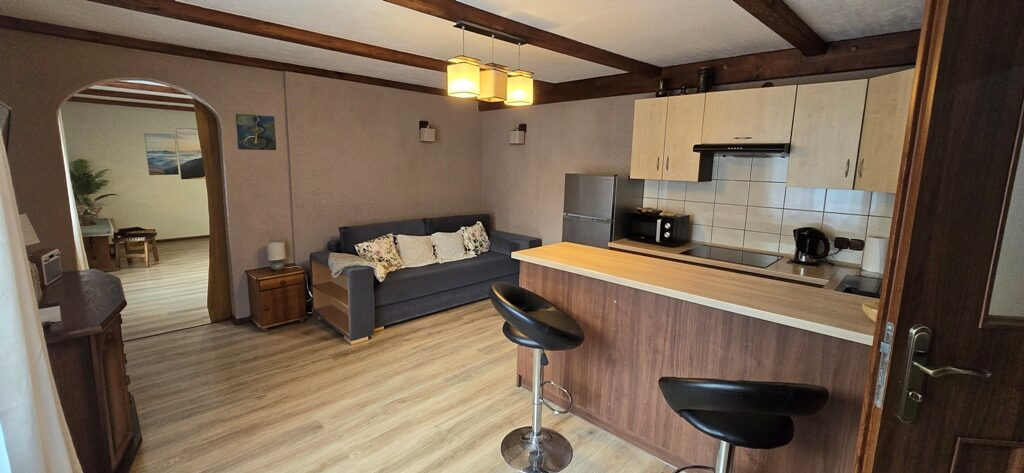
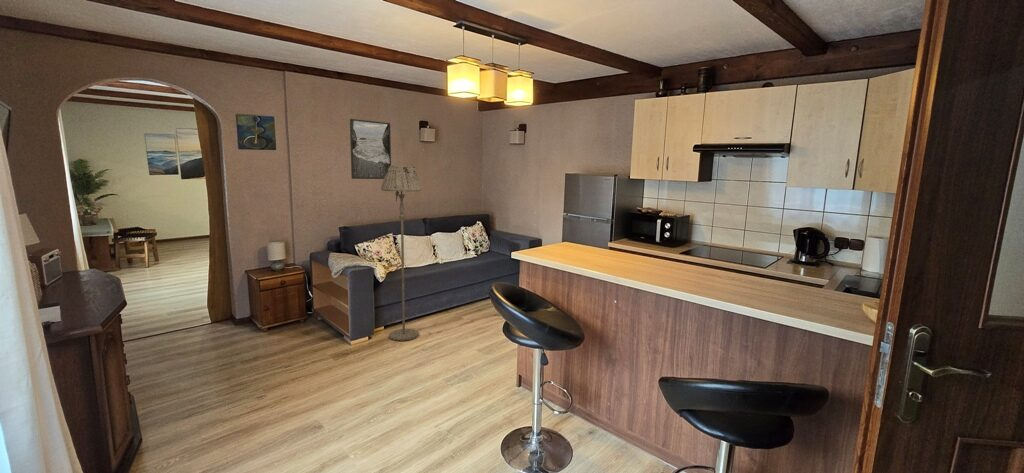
+ floor lamp (402, 252)
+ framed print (371, 150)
